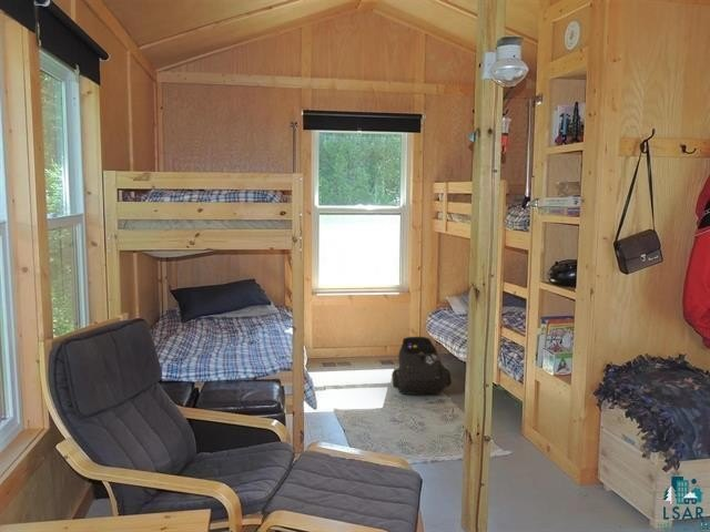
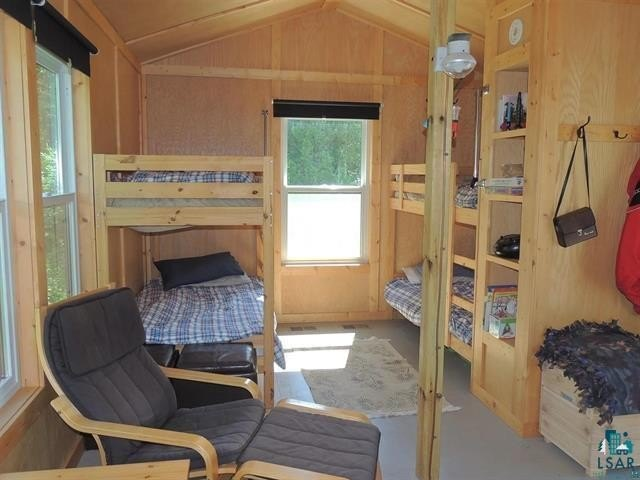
- backpack (417, 365)
